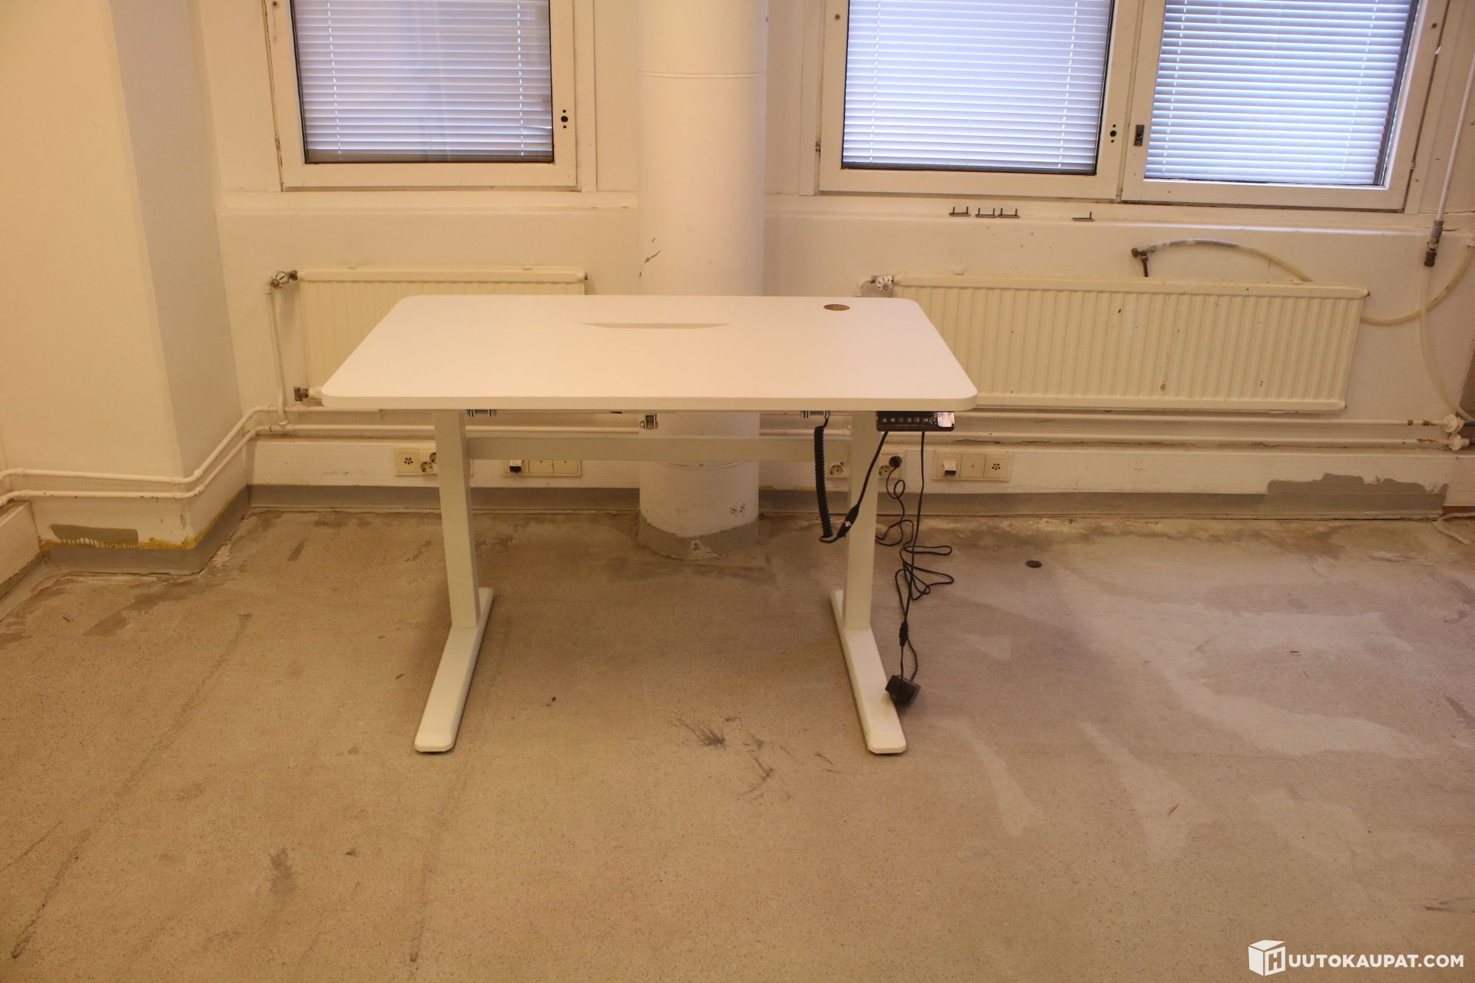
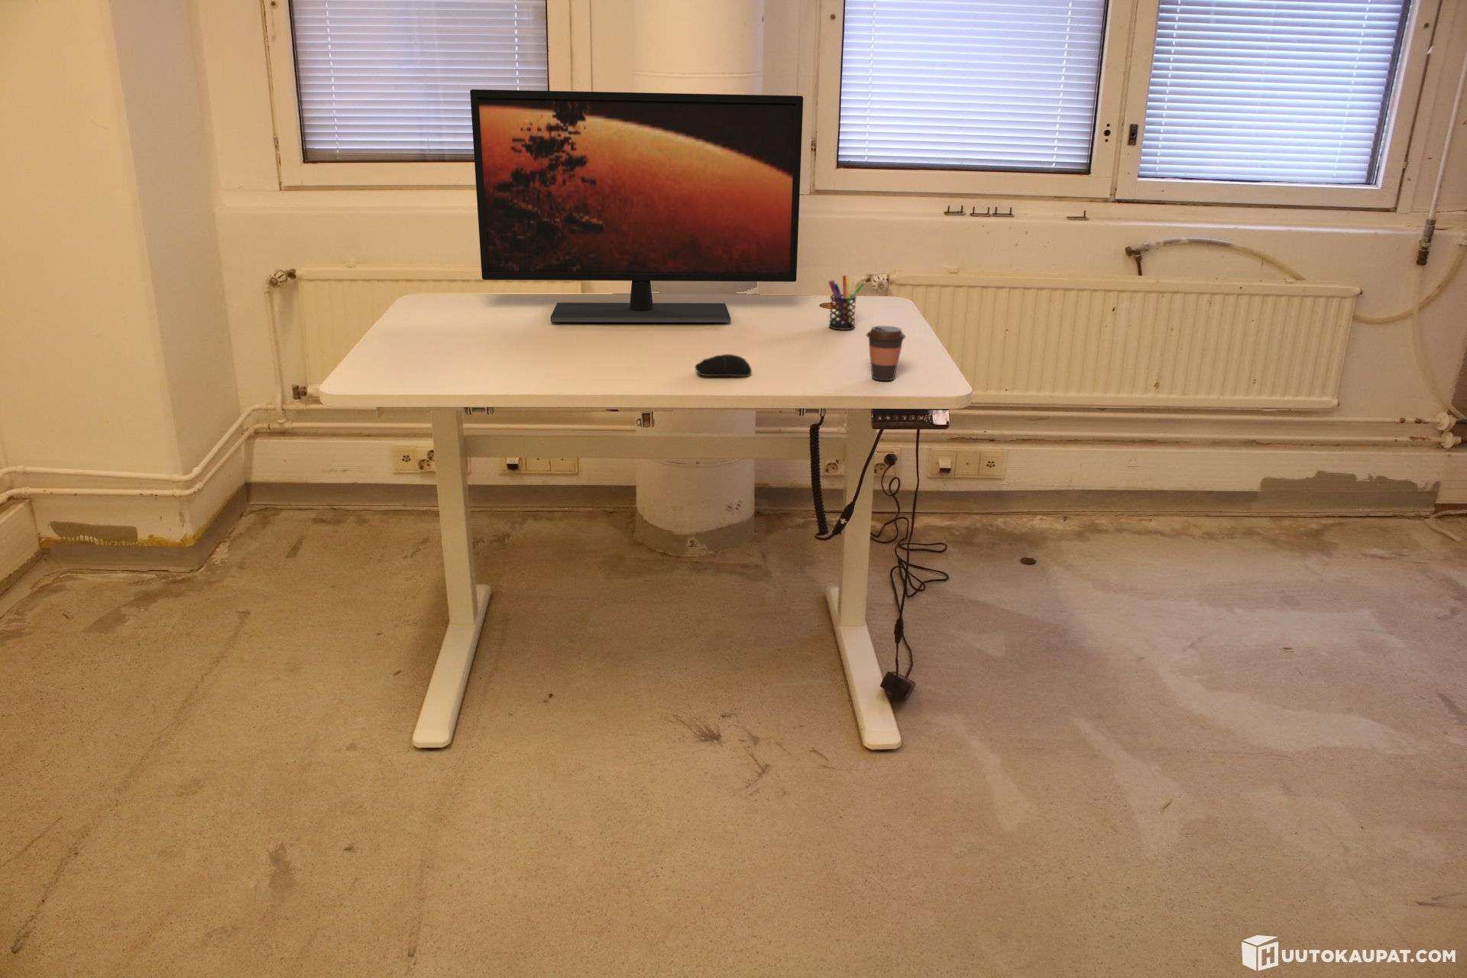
+ pen holder (846, 300)
+ computer mouse (723, 365)
+ coffee cup (884, 353)
+ monitor (640, 207)
